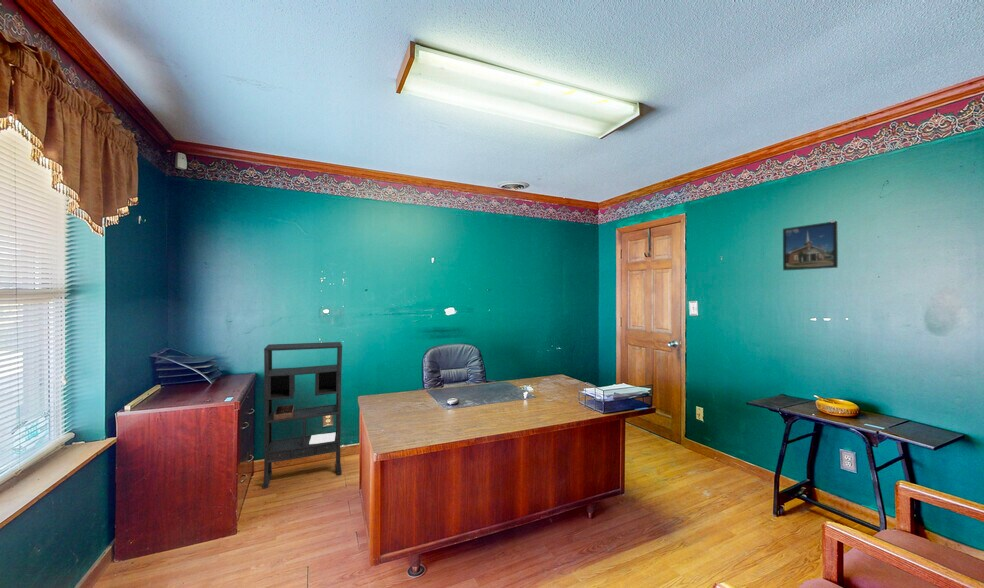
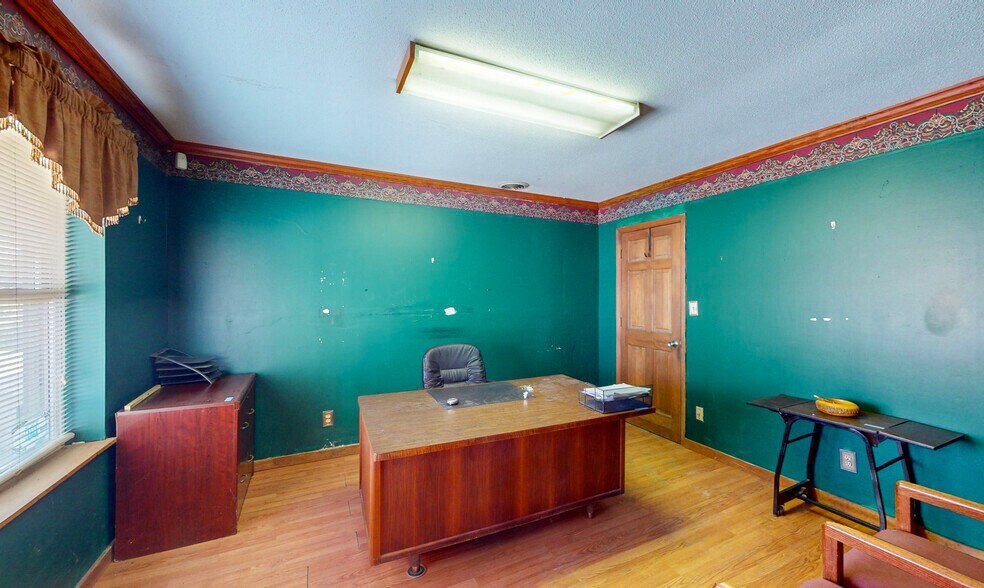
- bookshelf (304, 409)
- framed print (808, 247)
